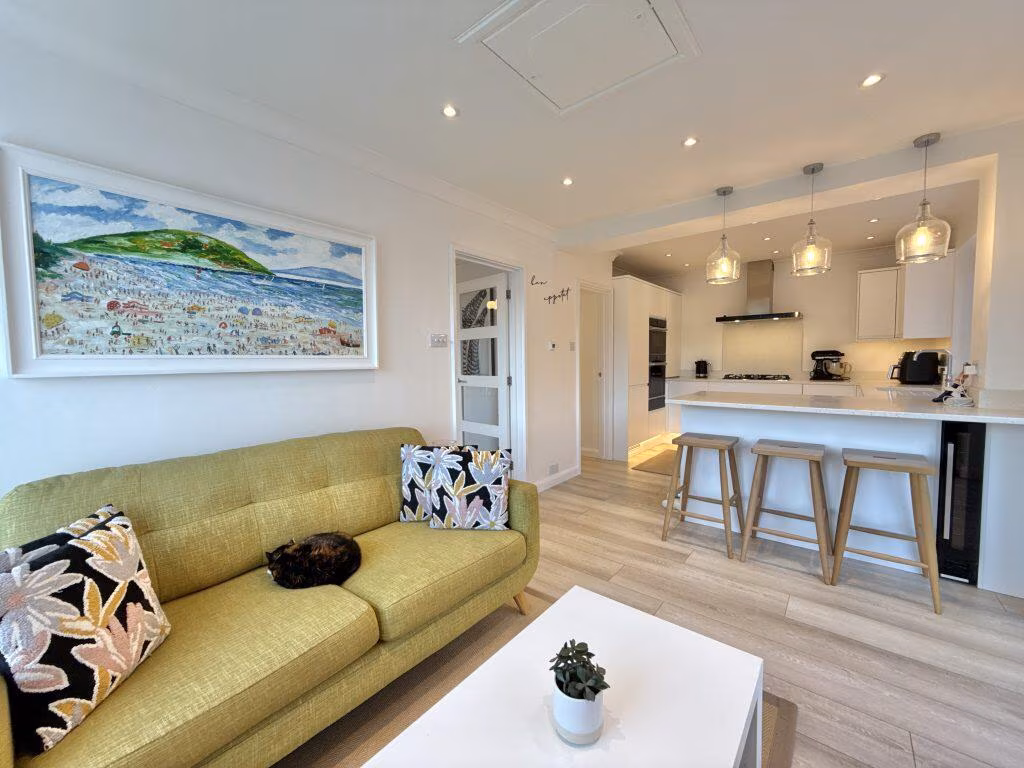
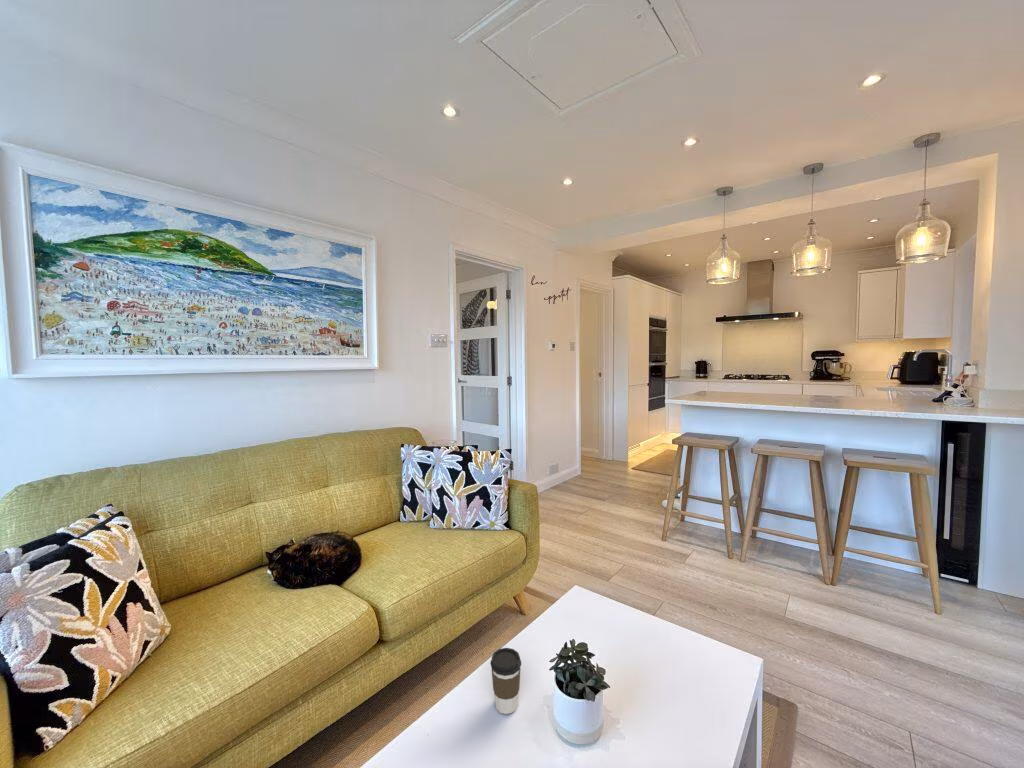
+ coffee cup (506, 681)
